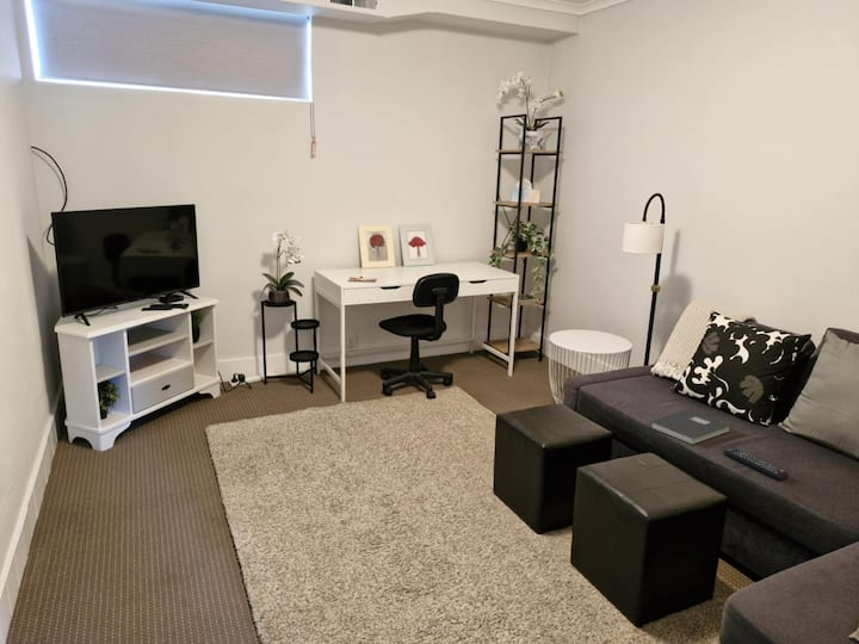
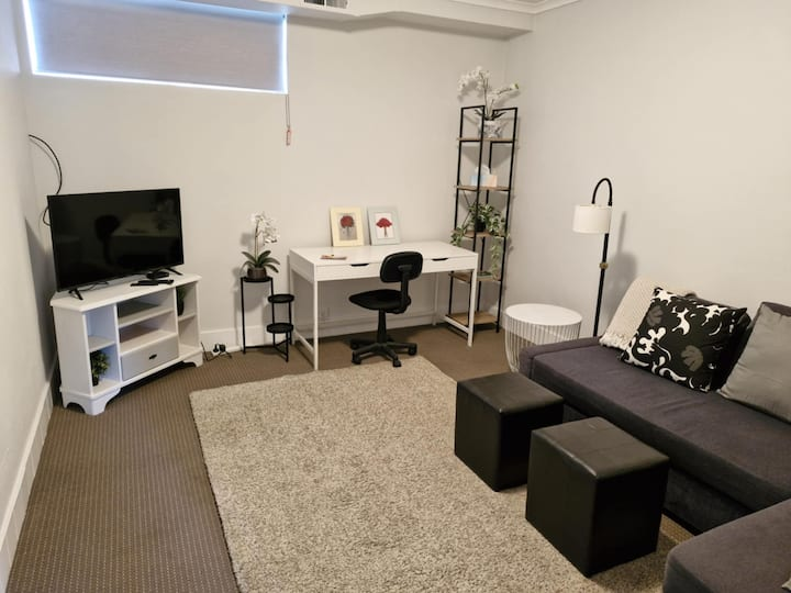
- book (690, 426)
- remote control (754, 463)
